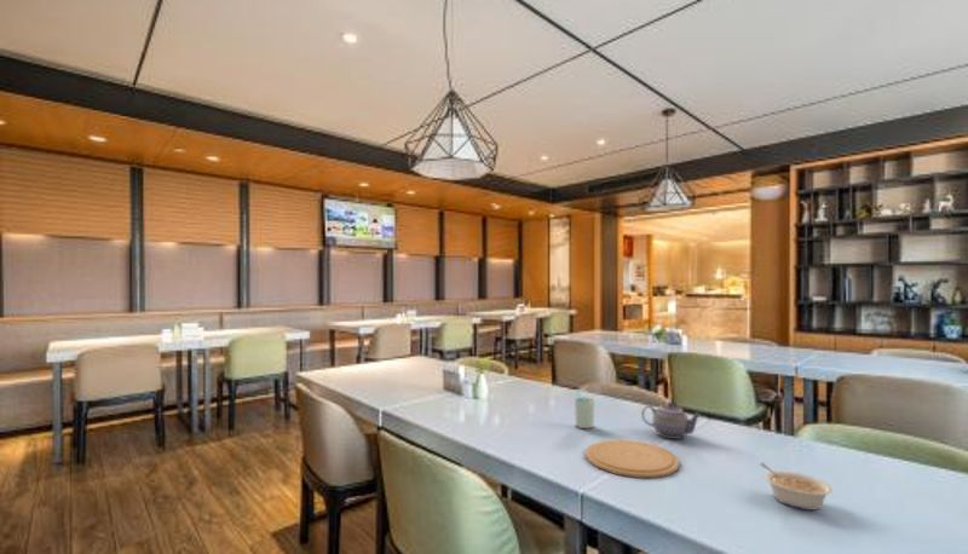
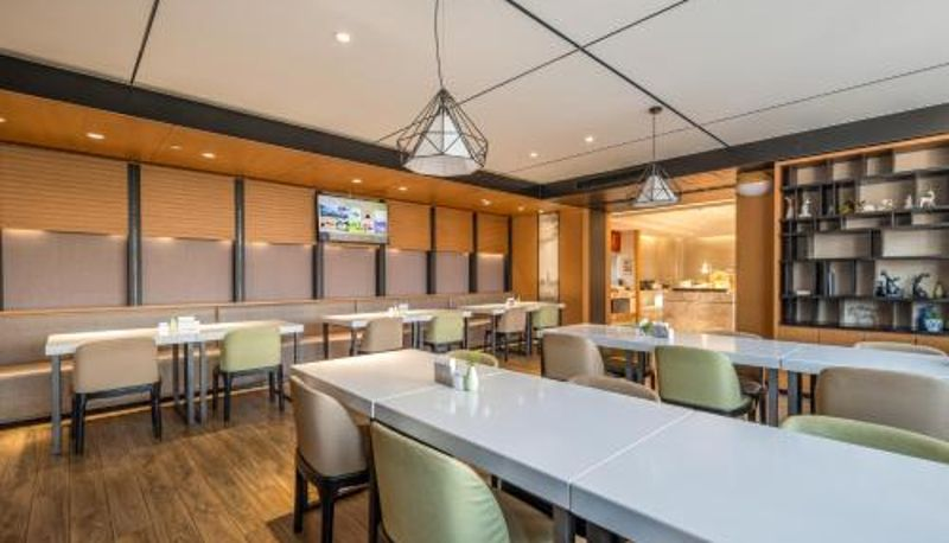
- teapot (670, 419)
- plate (630, 456)
- cup (584, 409)
- legume (794, 489)
